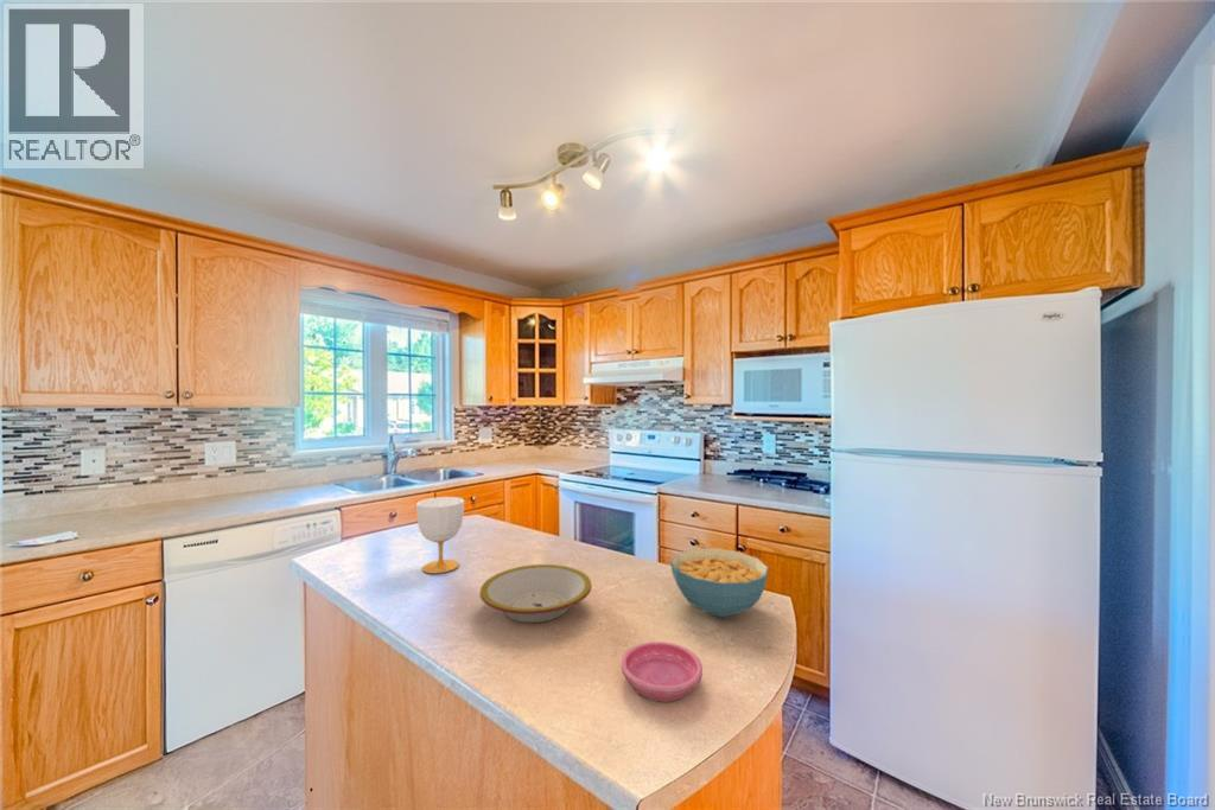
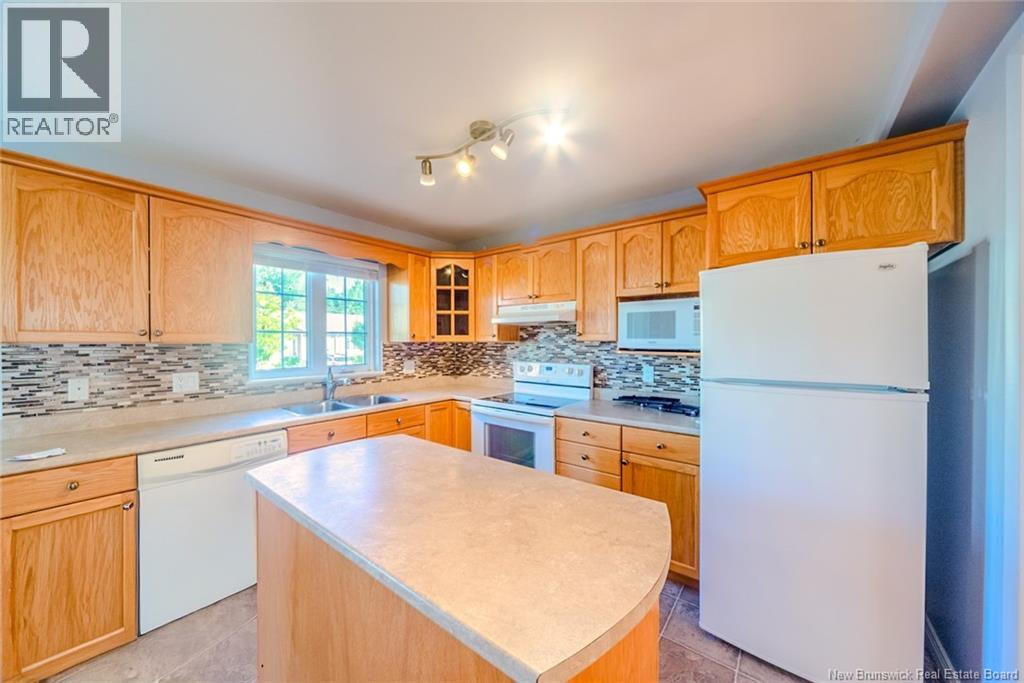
- saucer (661, 671)
- bowl (536, 595)
- cup (440, 534)
- cereal bowl (718, 586)
